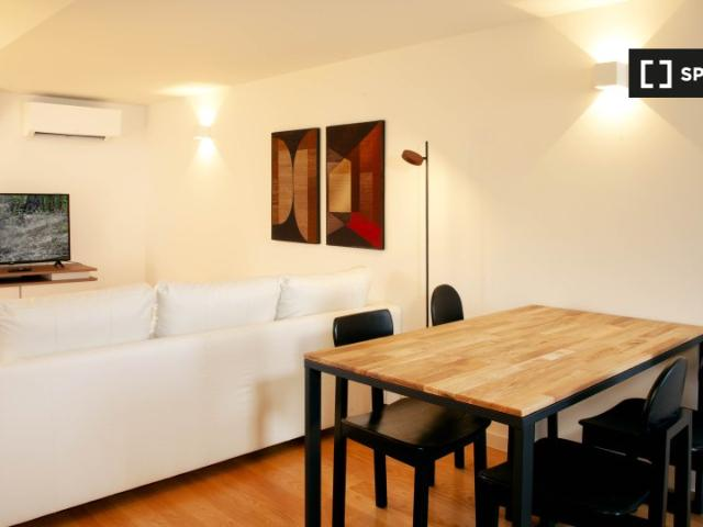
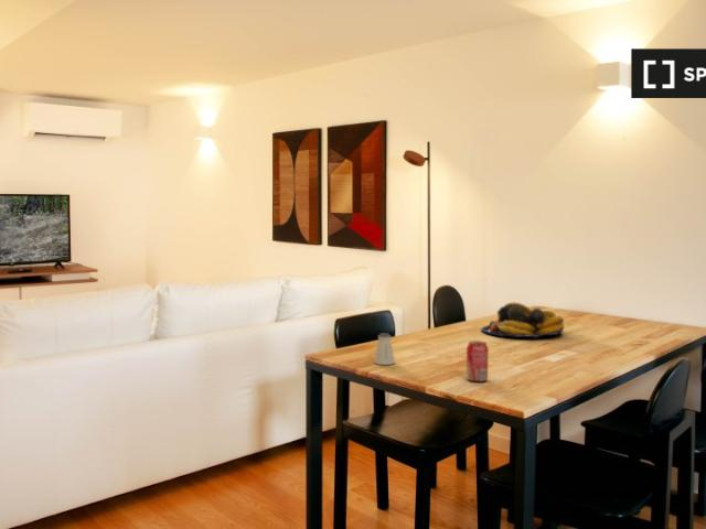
+ beverage can (477, 360)
+ fruit bowl (521, 316)
+ saltshaker (384, 348)
